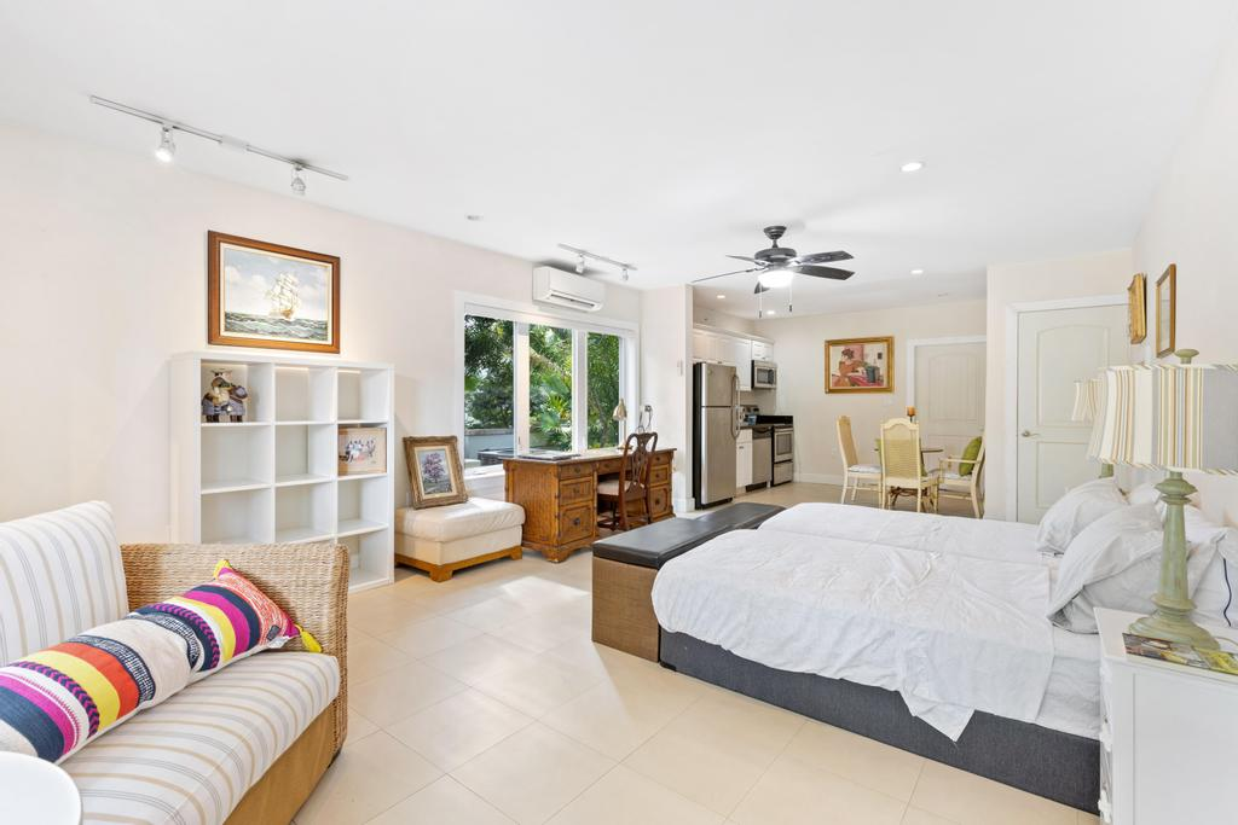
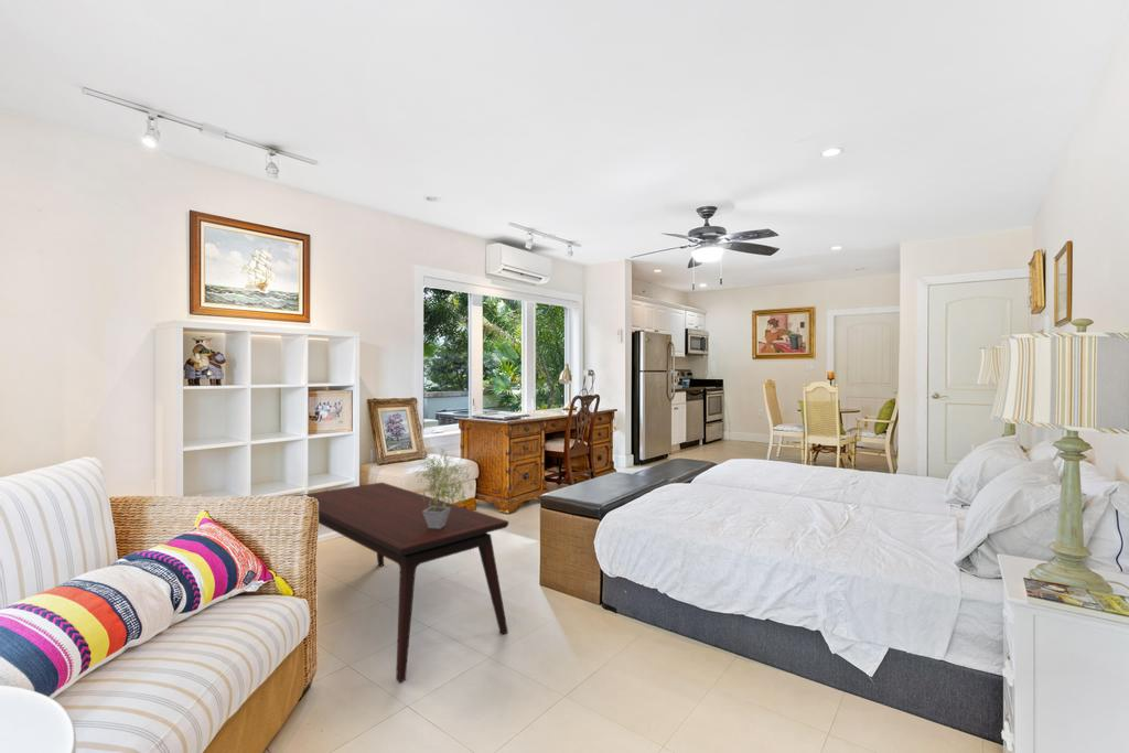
+ potted plant (442, 485)
+ coffee table (388, 558)
